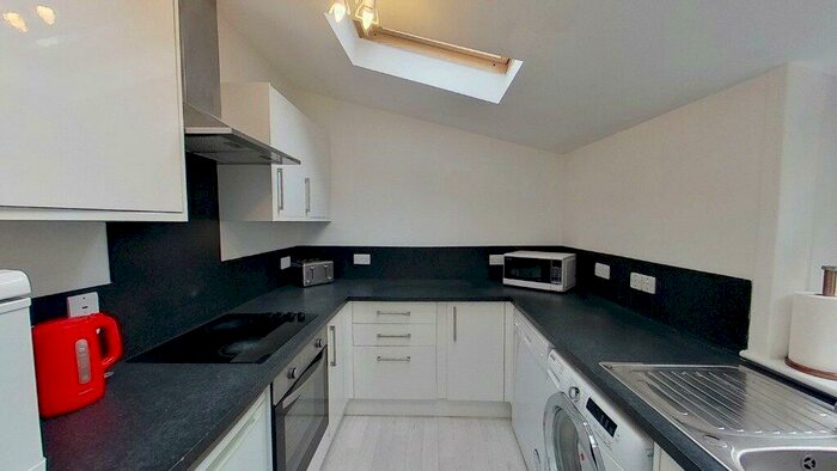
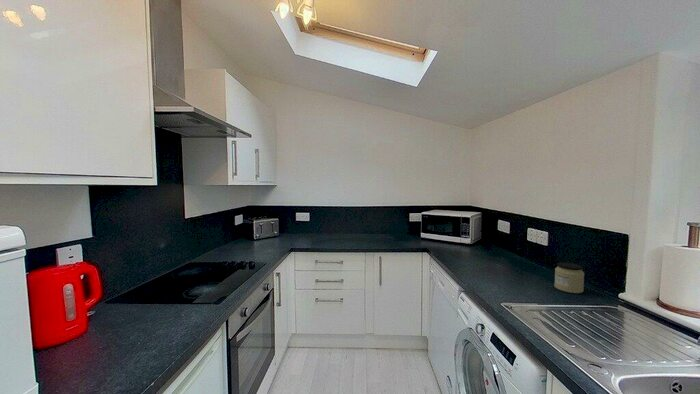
+ jar (569, 277)
